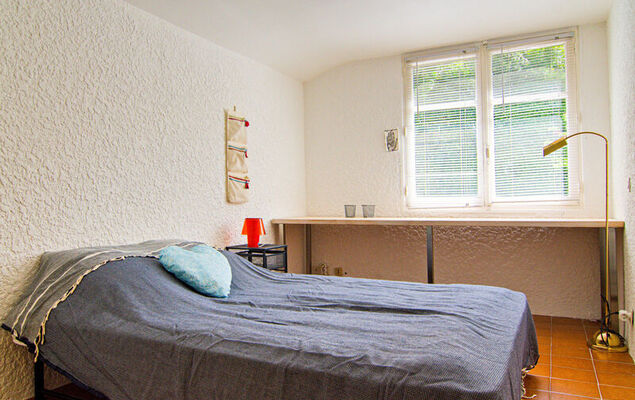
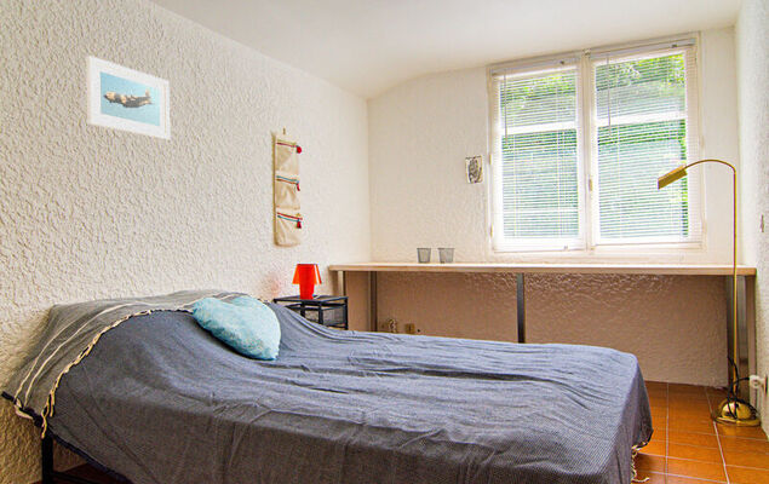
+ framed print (131, 100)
